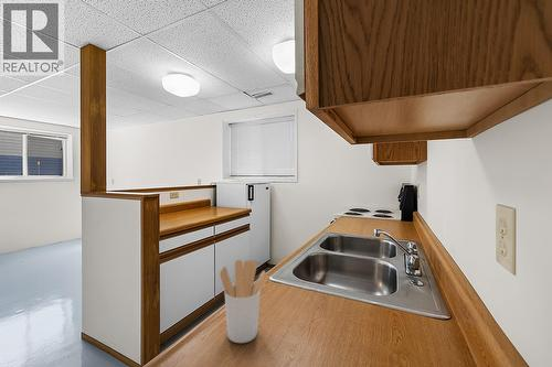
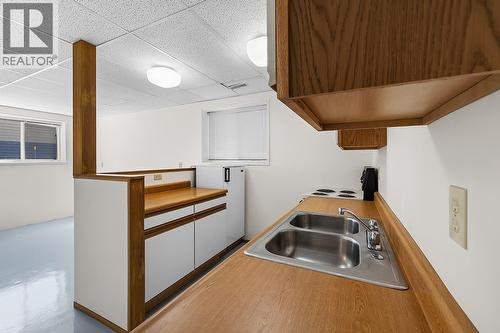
- utensil holder (243, 295)
